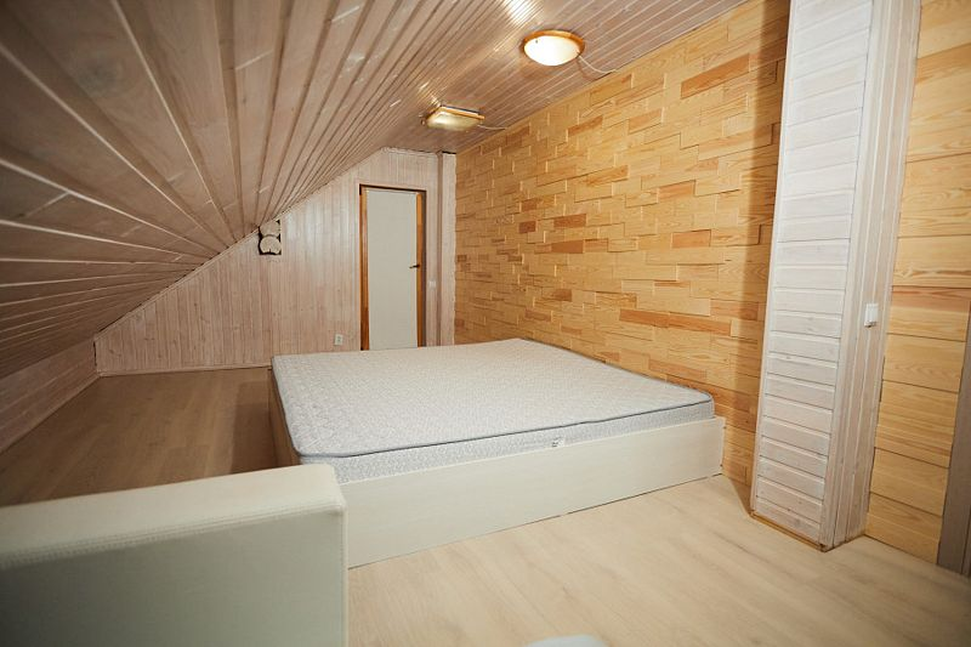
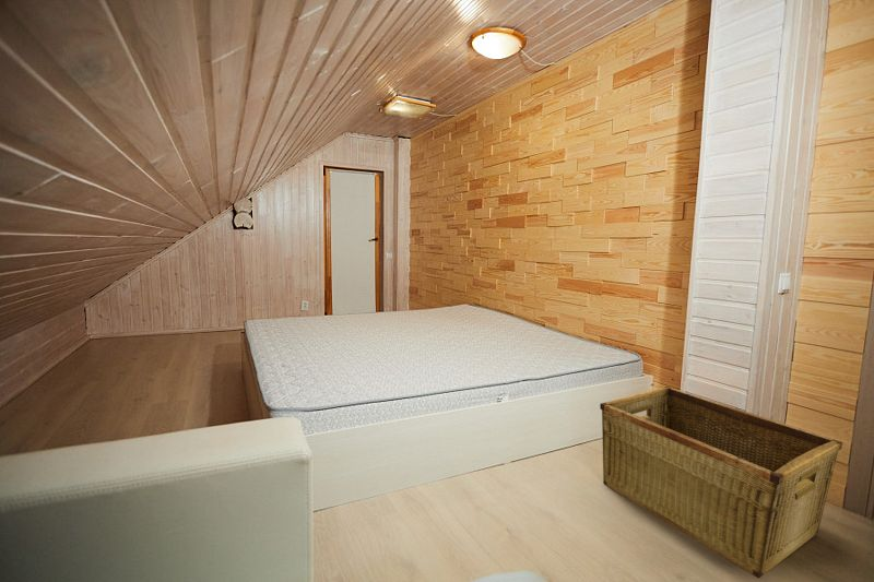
+ hamper (705, 464)
